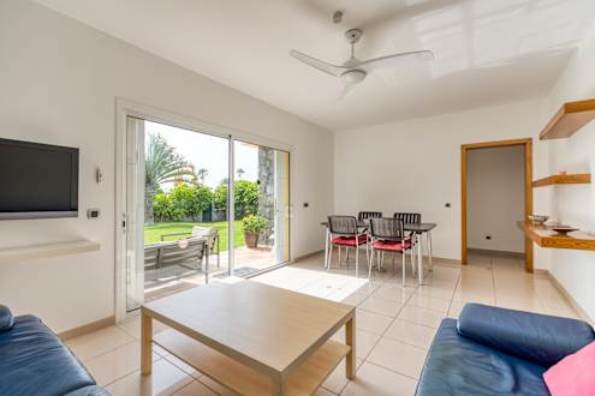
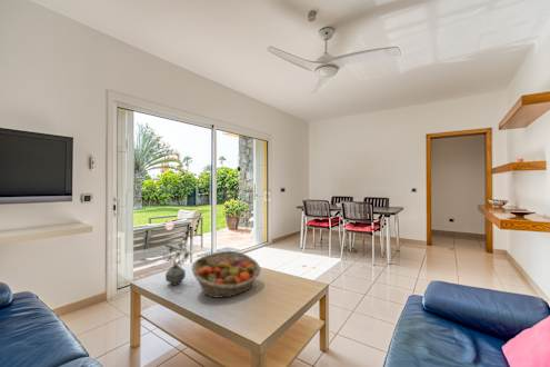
+ potted plant (178, 262)
+ fruit basket (227, 272)
